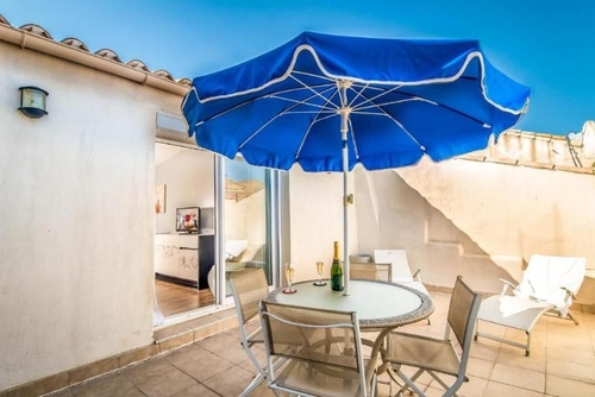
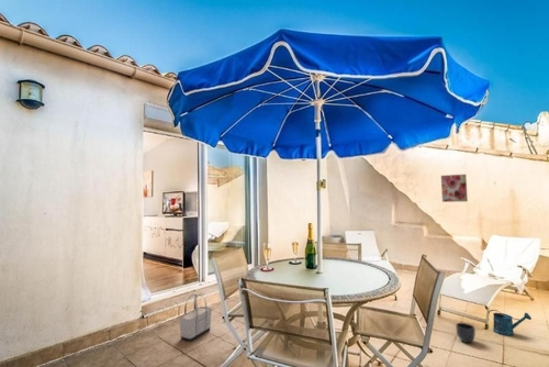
+ planter (466, 333)
+ watering can (508, 322)
+ shopping bag (195, 313)
+ wall art (453, 188)
